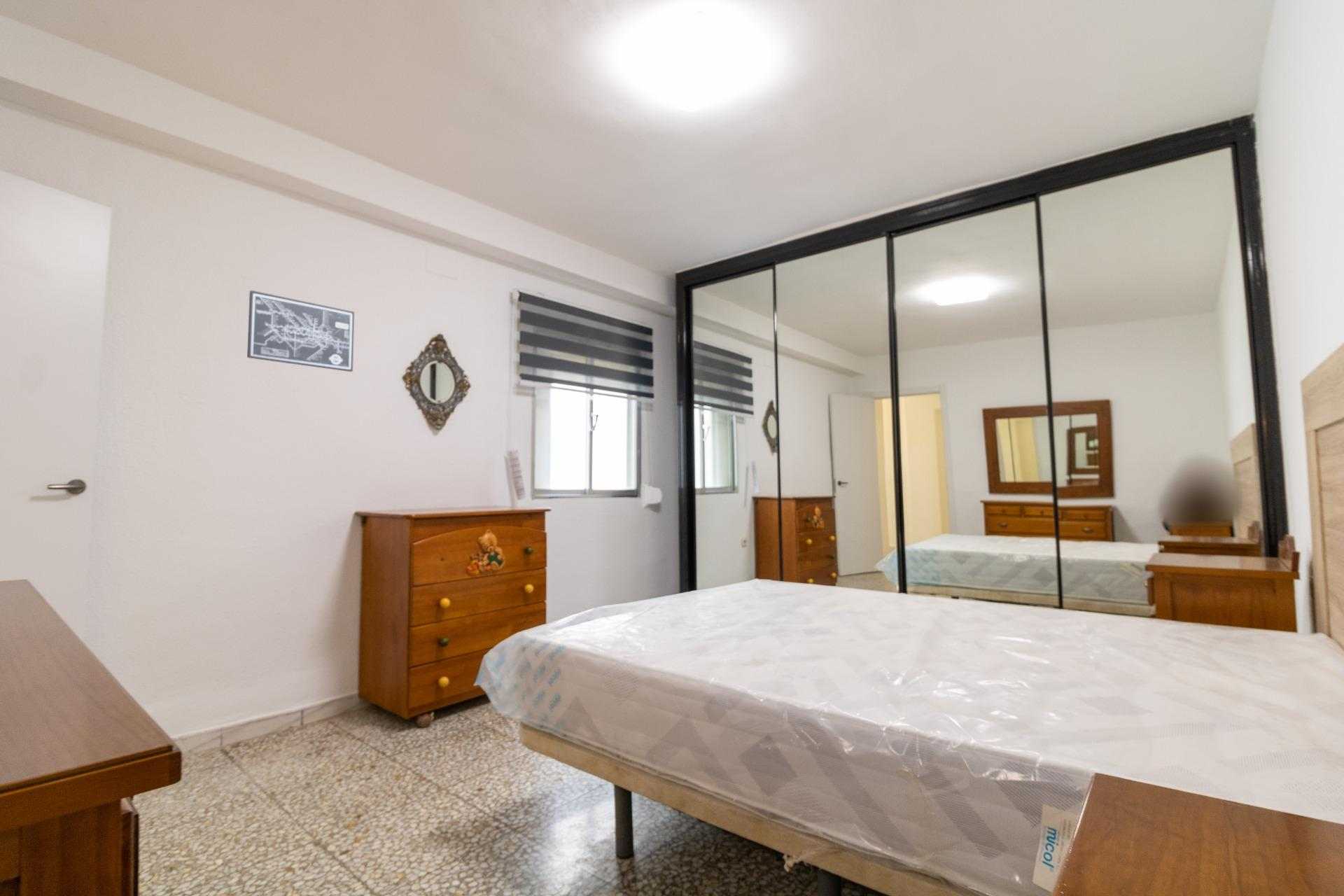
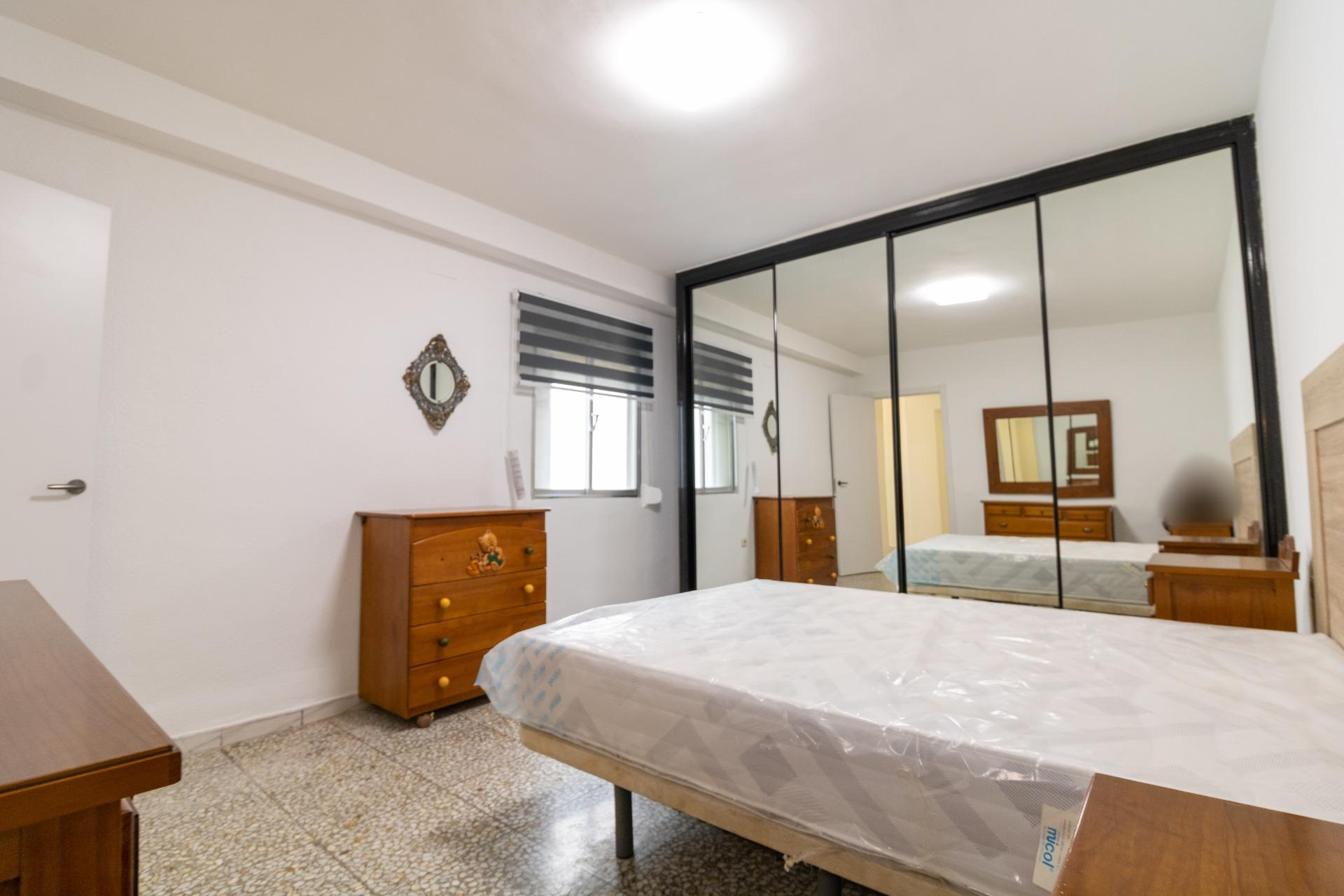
- wall art (304, 333)
